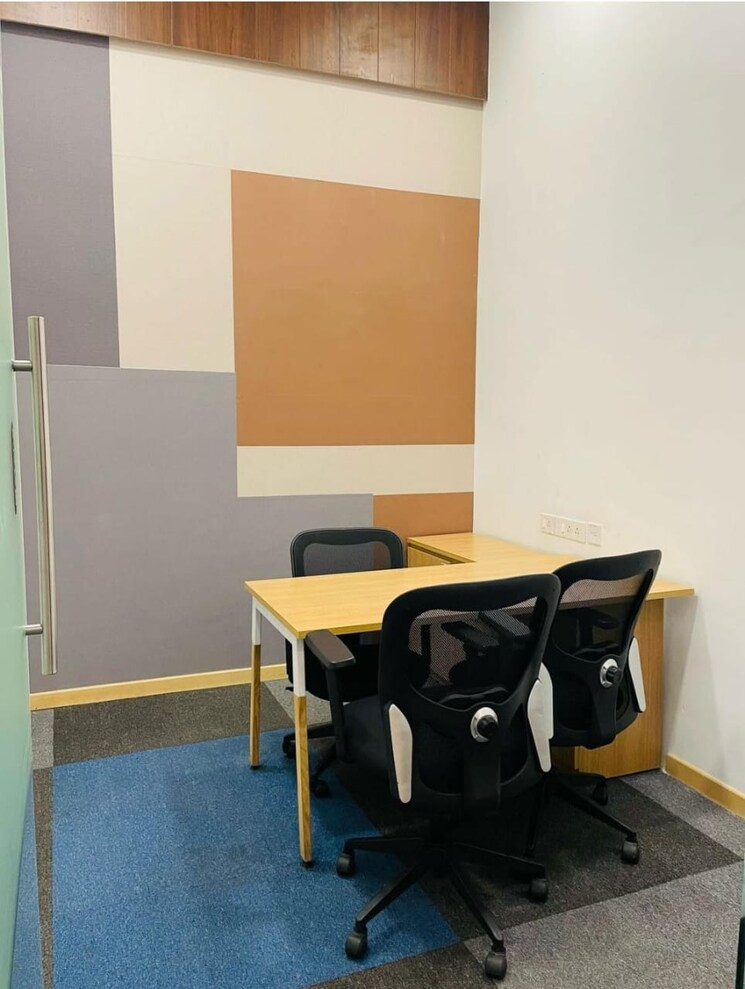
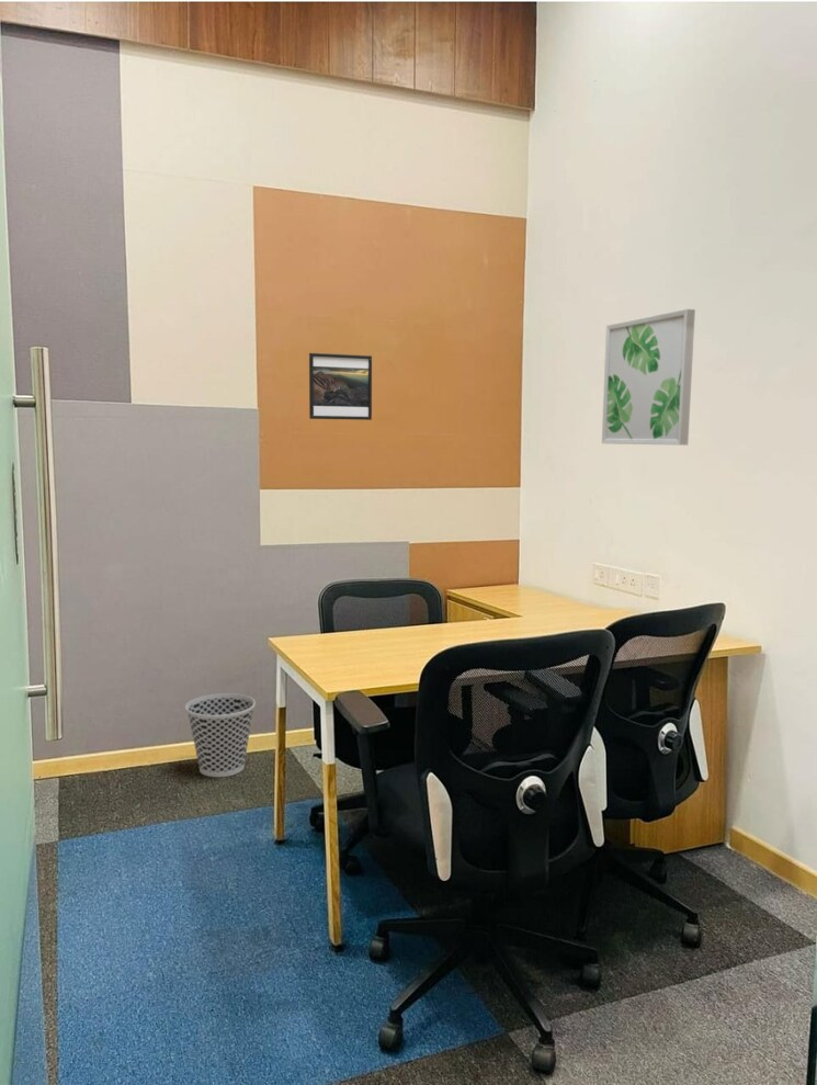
+ wastebasket (220, 736)
+ wall art (644, 381)
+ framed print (340, 386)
